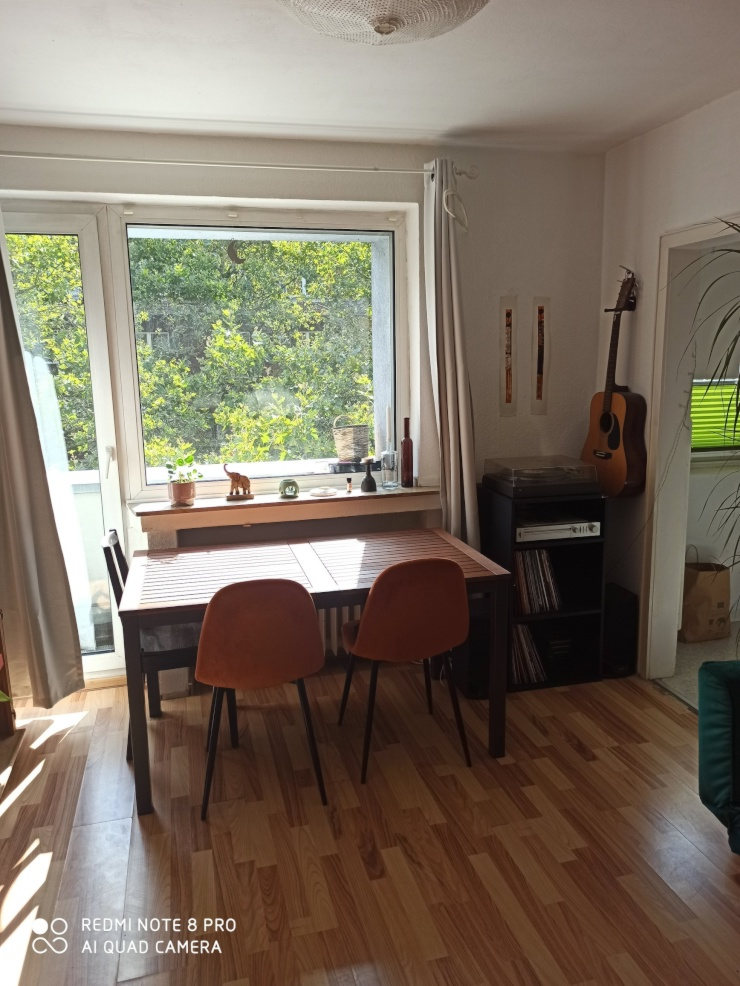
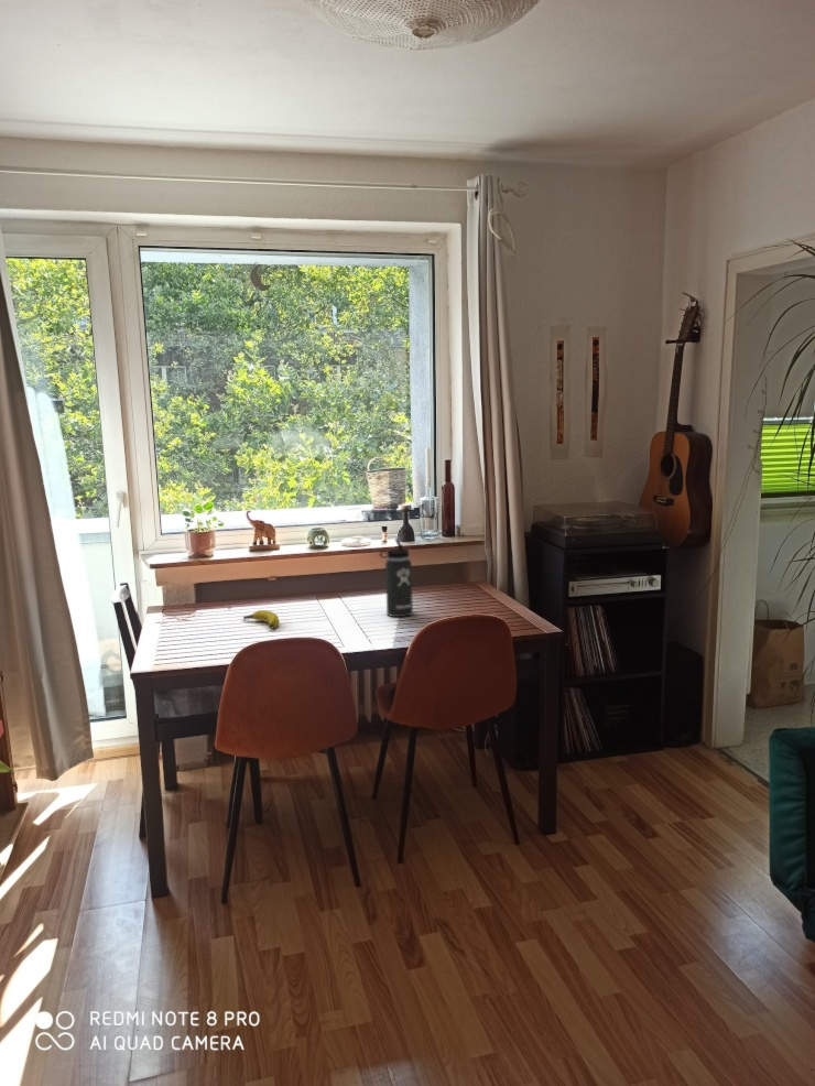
+ banana (263, 617)
+ thermos bottle (395, 576)
